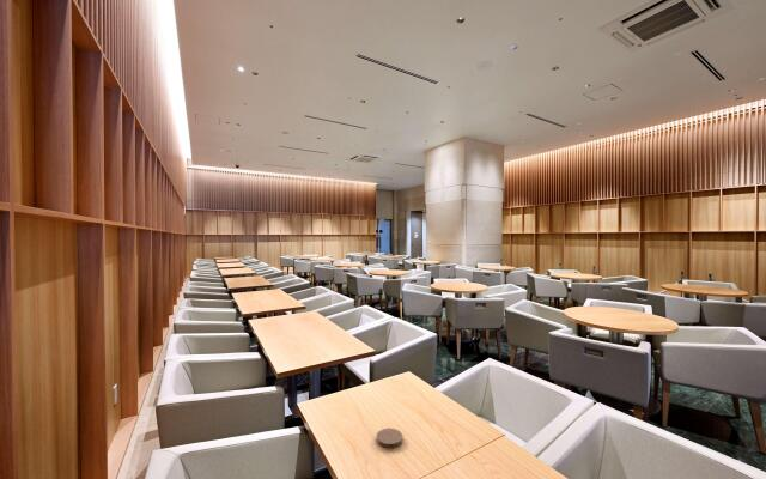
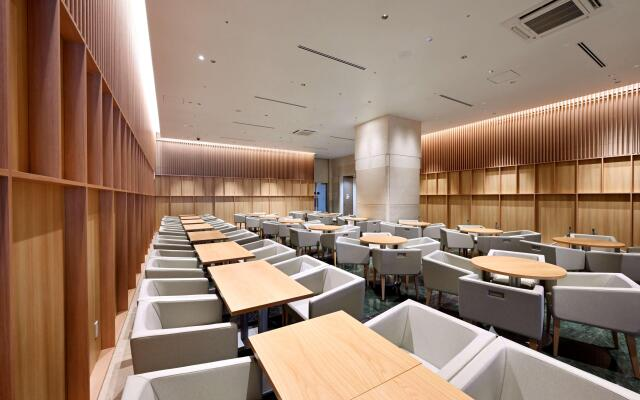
- coaster (389, 437)
